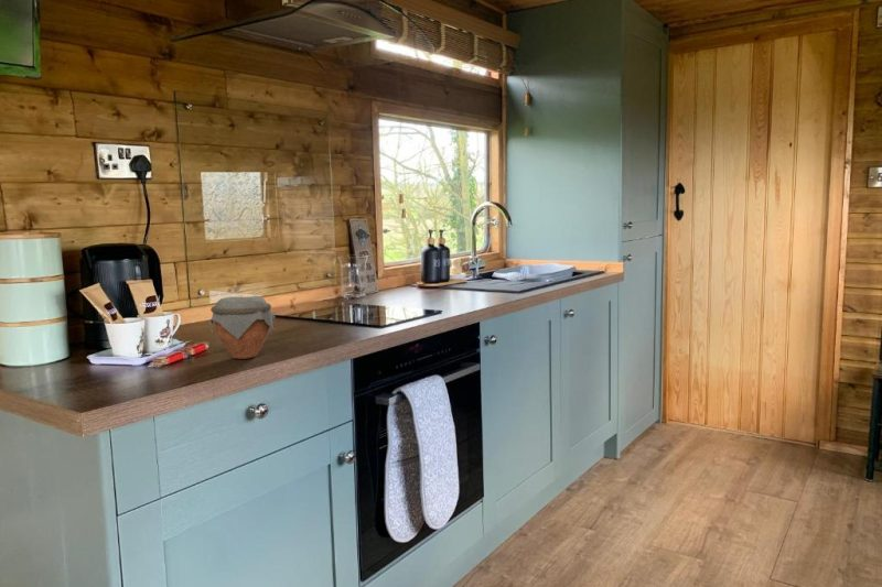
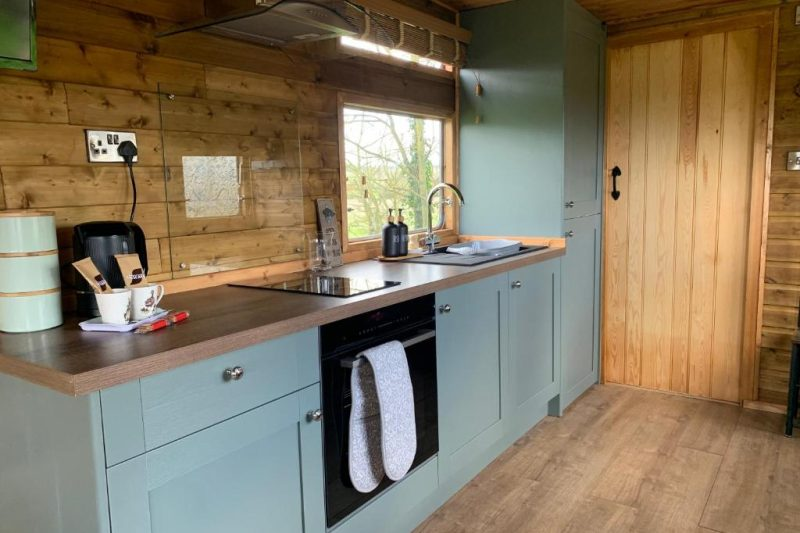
- jar (244, 327)
